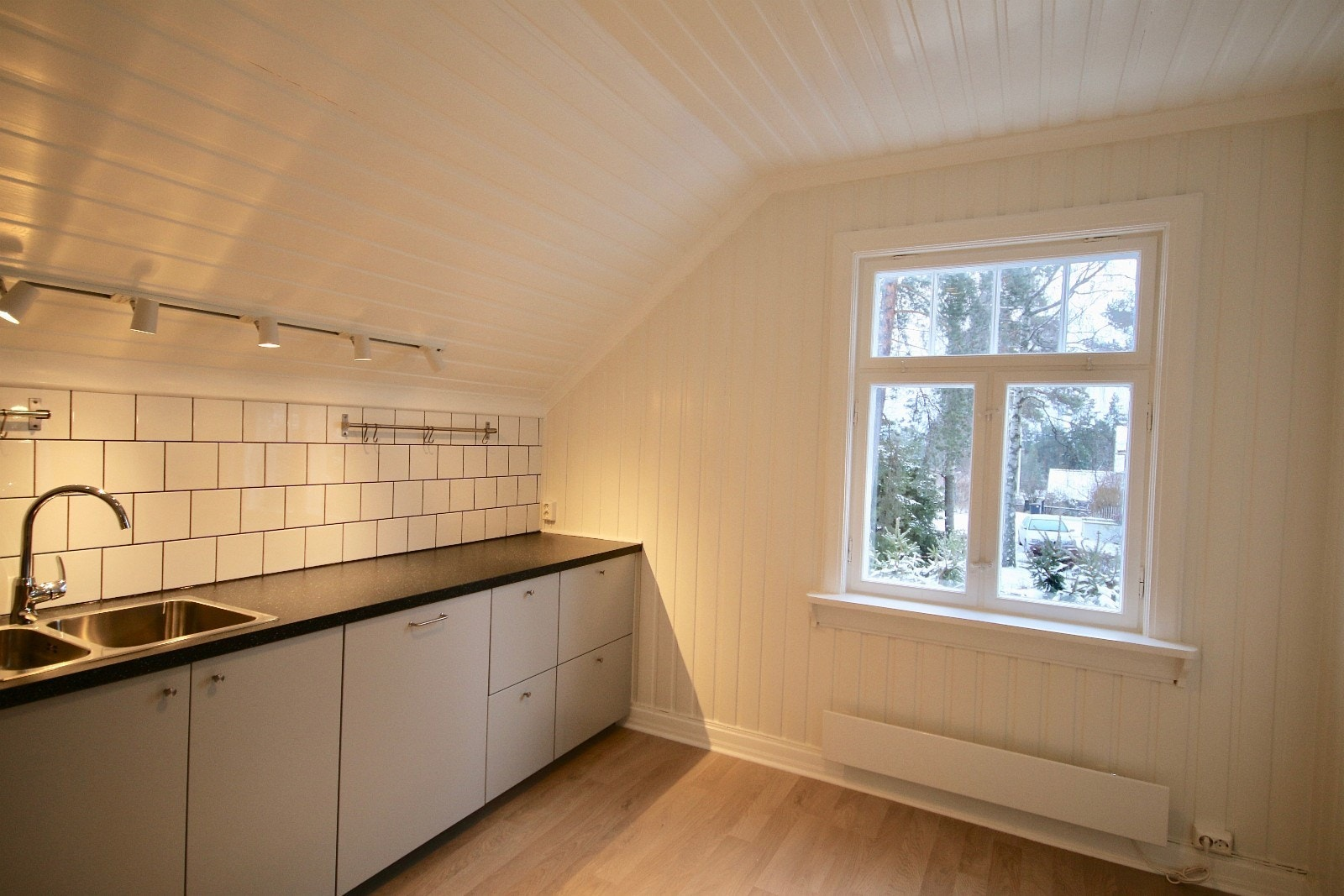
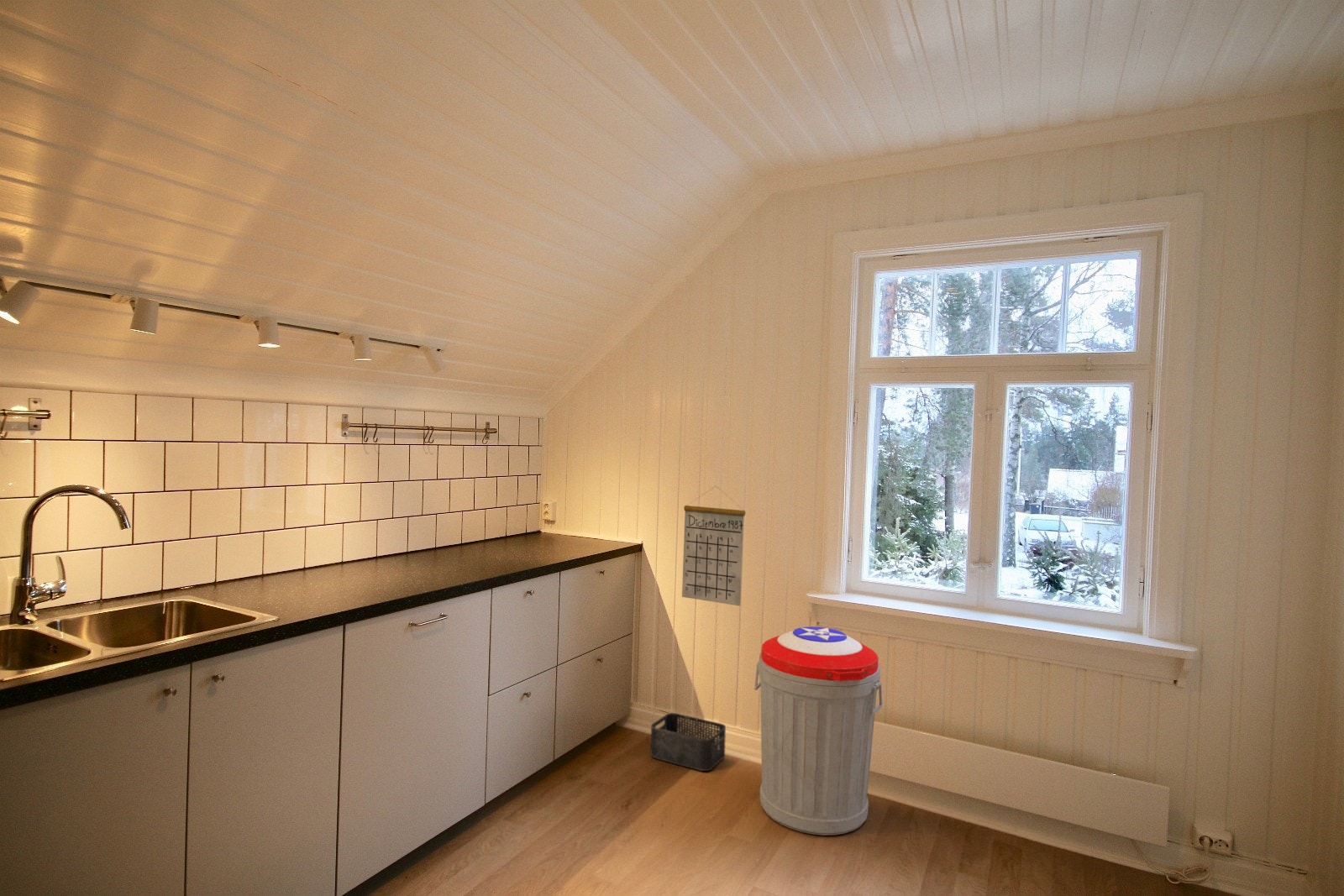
+ trash can (816, 720)
+ storage bin (688, 741)
+ calendar (712, 543)
